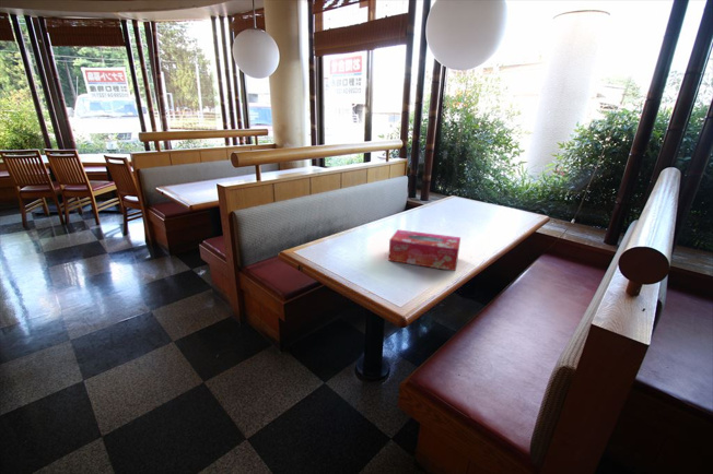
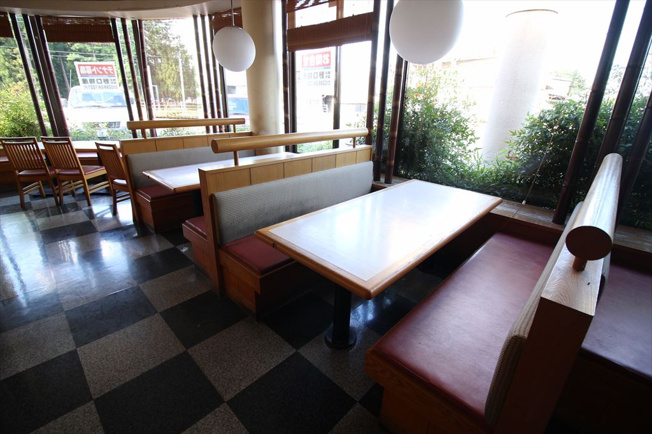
- tissue box (424, 248)
